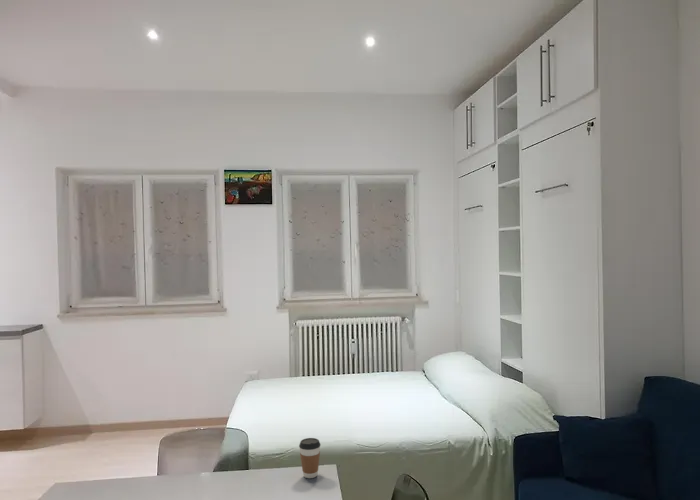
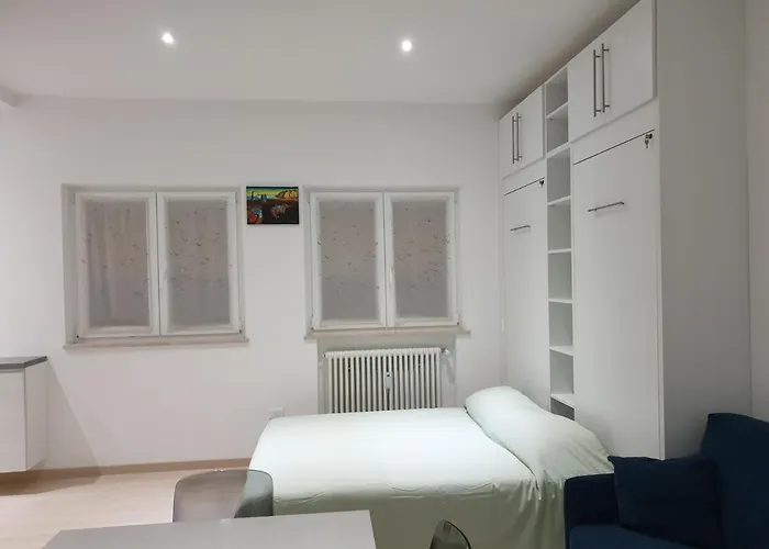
- coffee cup (310, 457)
